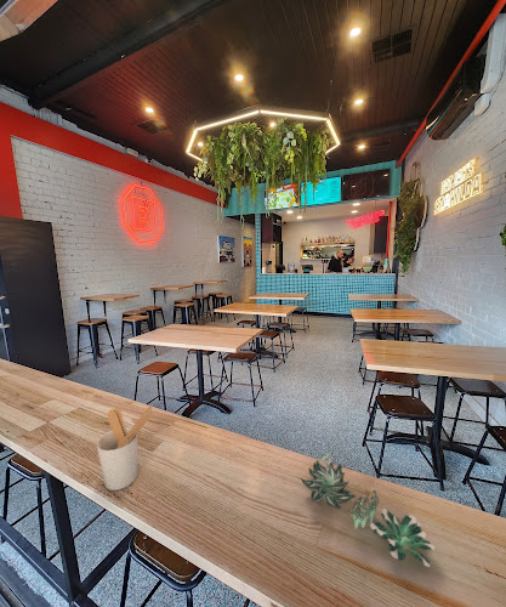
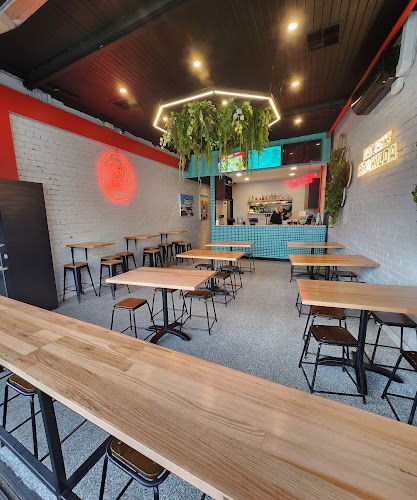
- utensil holder (129, 444)
- succulent plant (362, 495)
